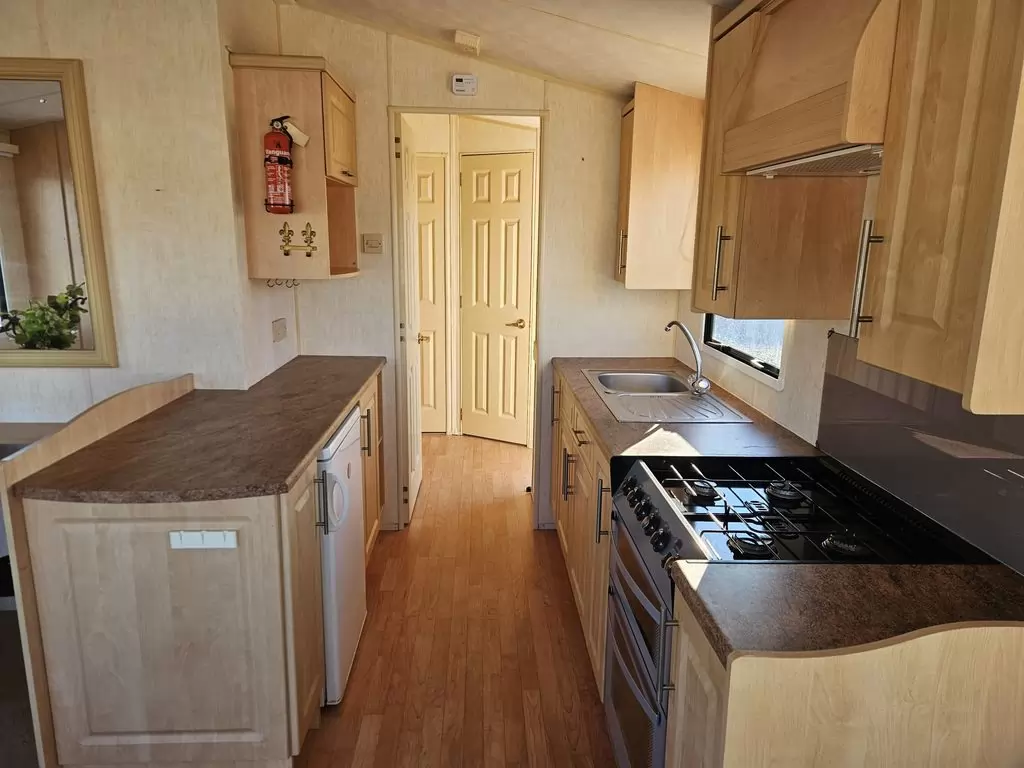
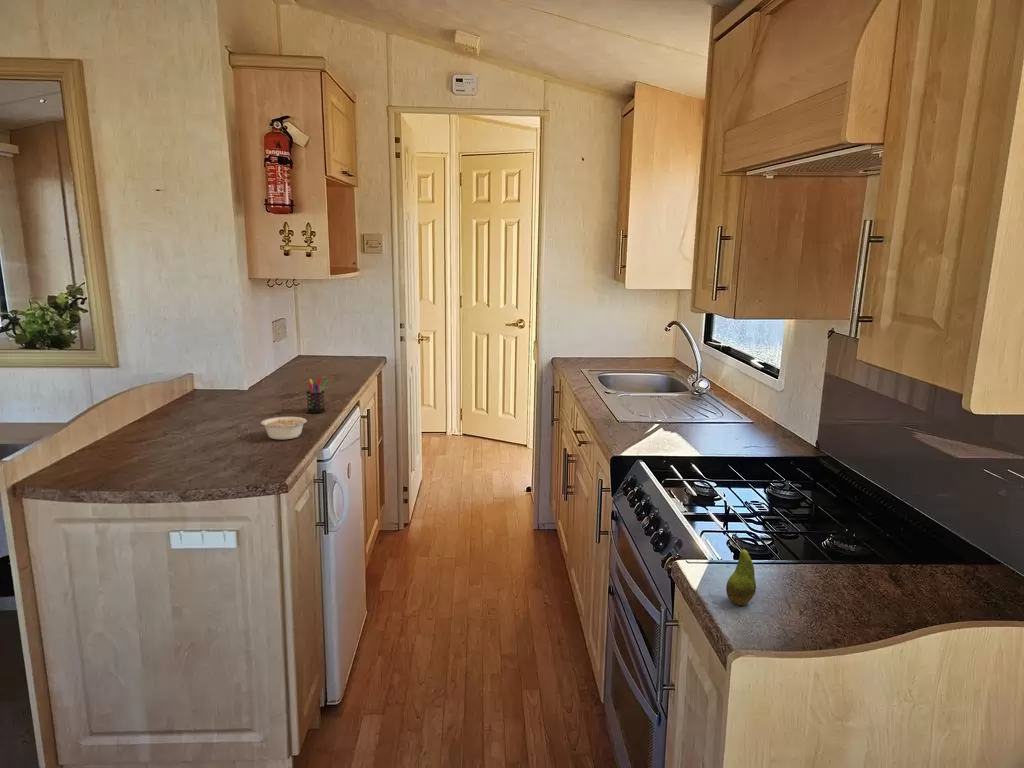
+ pen holder (317, 394)
+ fruit (742, 570)
+ legume (285, 427)
